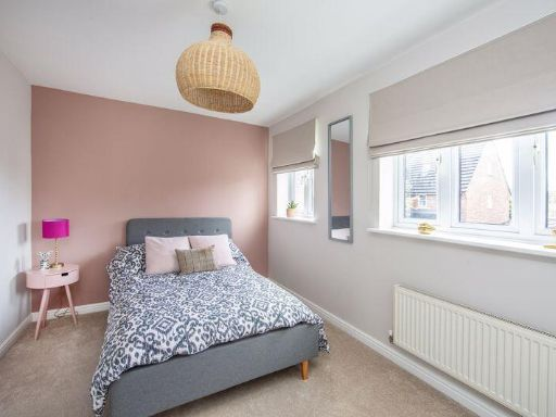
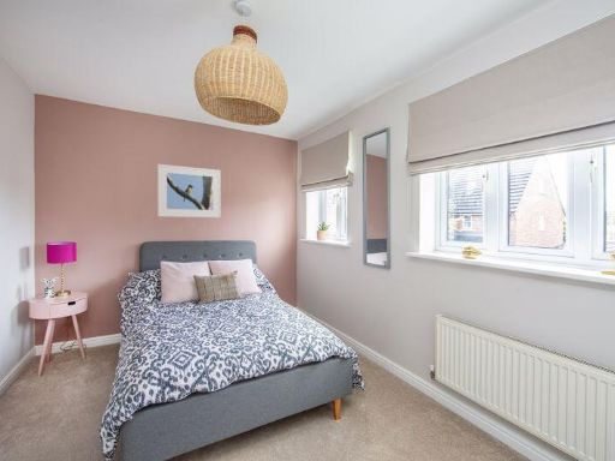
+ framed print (190, 192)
